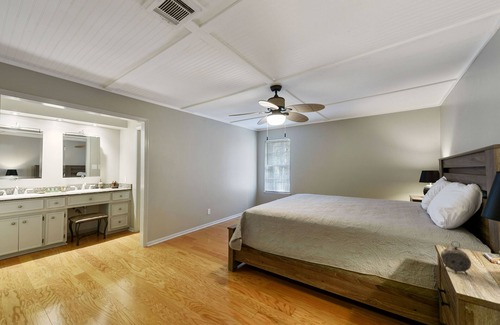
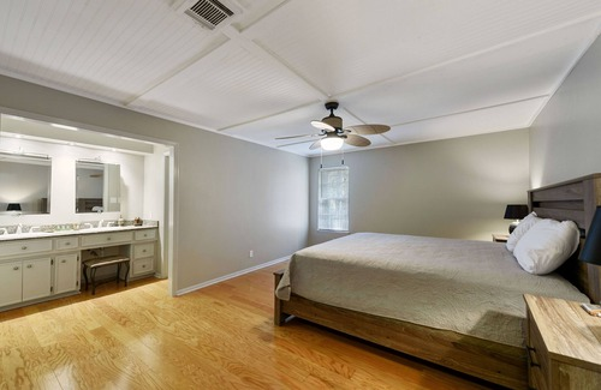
- alarm clock (455, 256)
